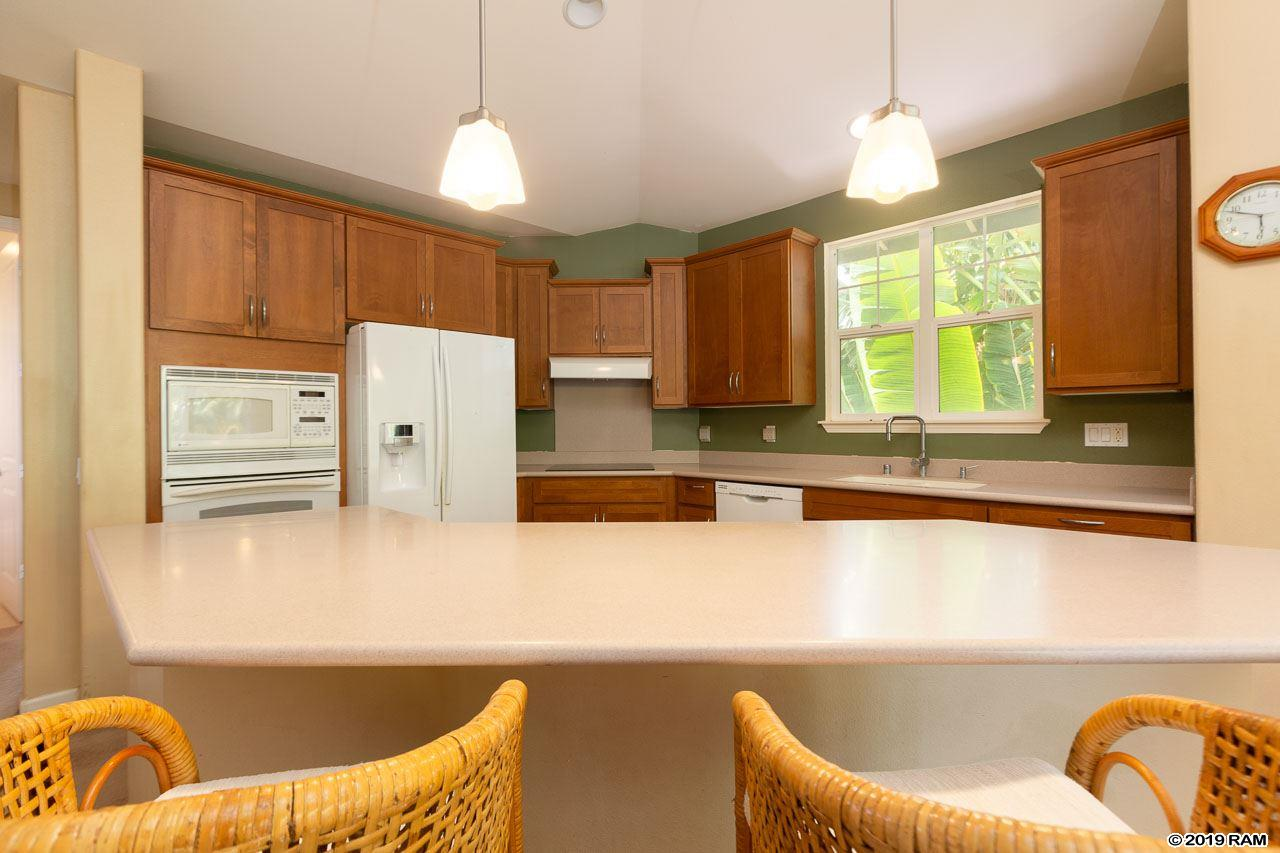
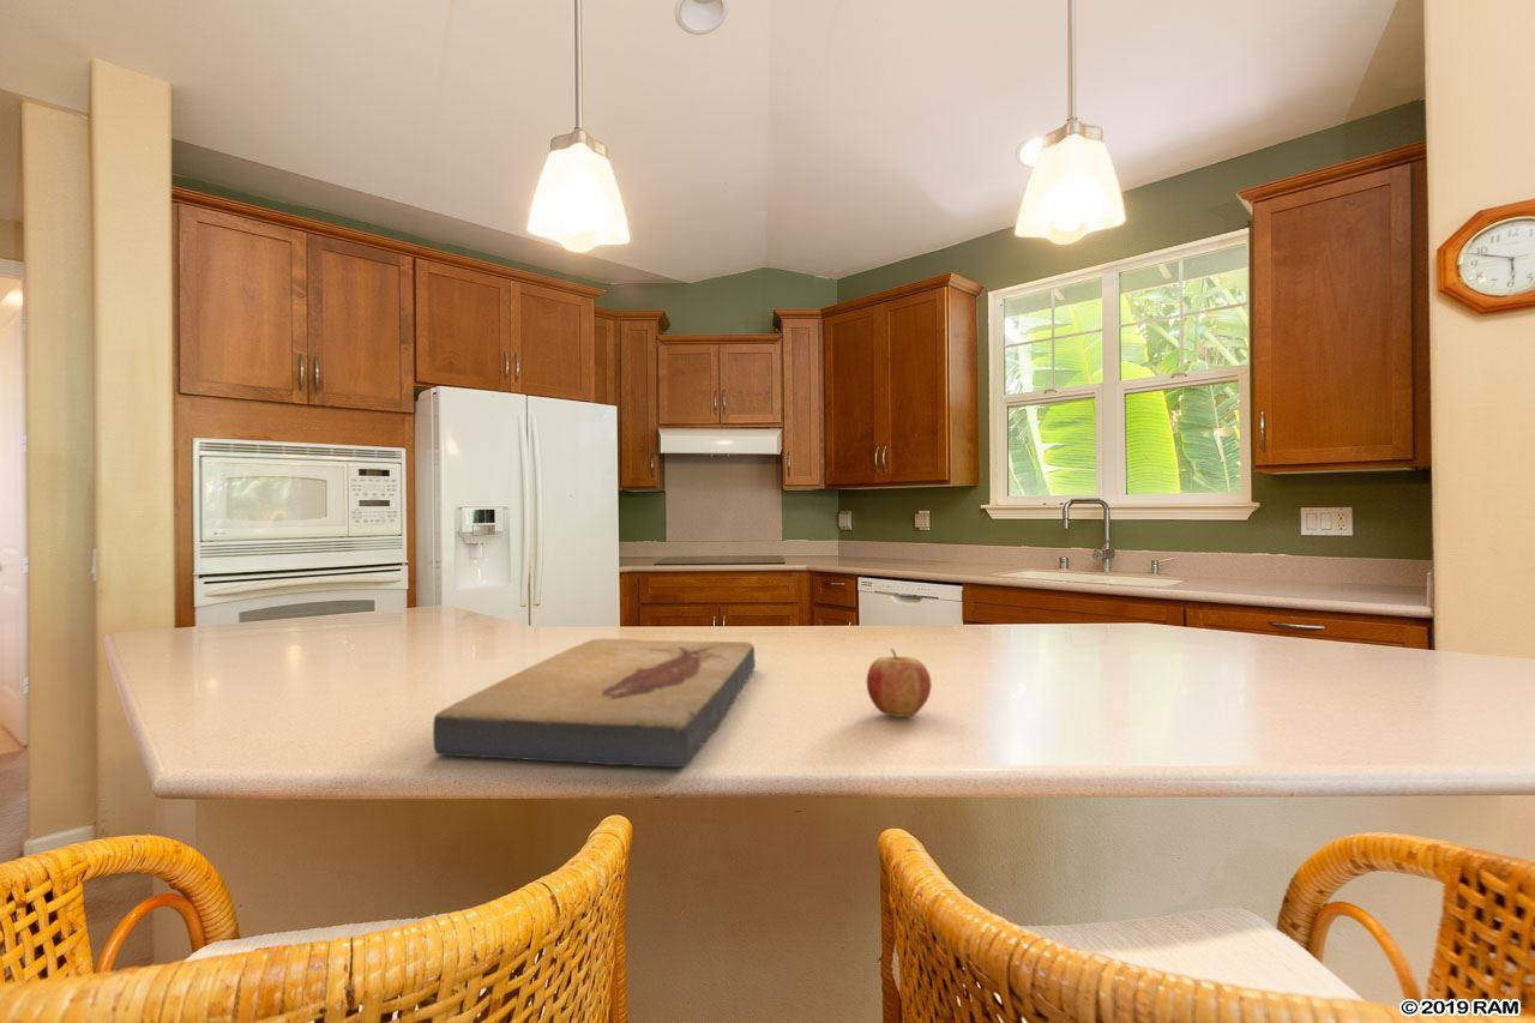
+ fruit (898, 684)
+ fish fossil (626, 686)
